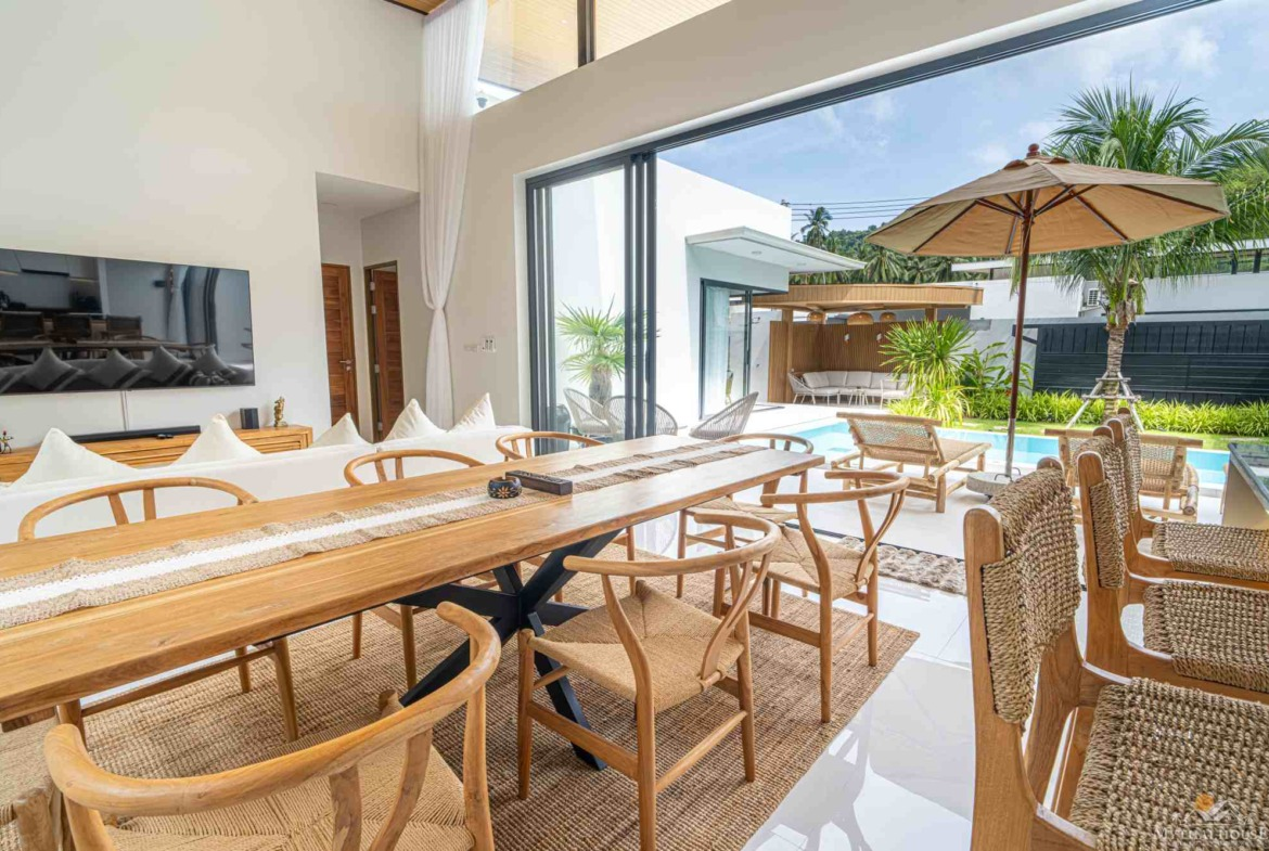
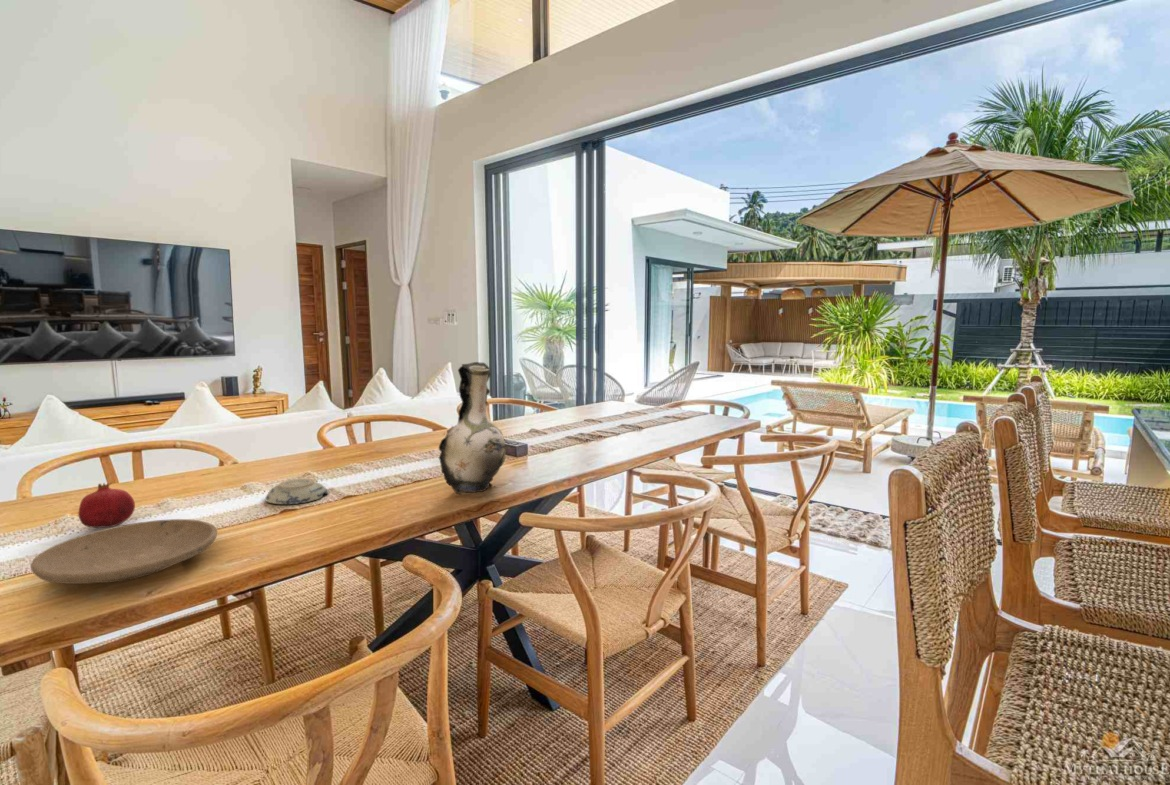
+ decorative vase (477, 428)
+ plate (132, 555)
+ decorative bowl (297, 489)
+ fruit (106, 504)
